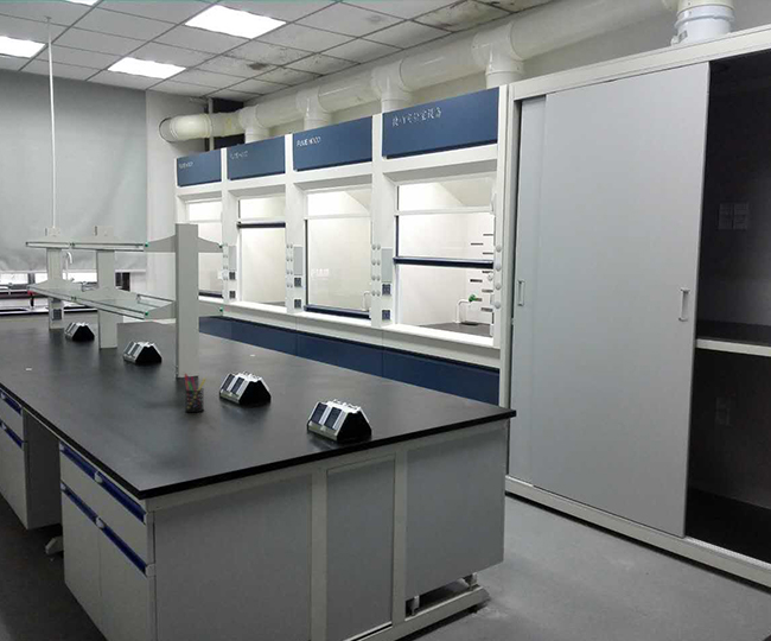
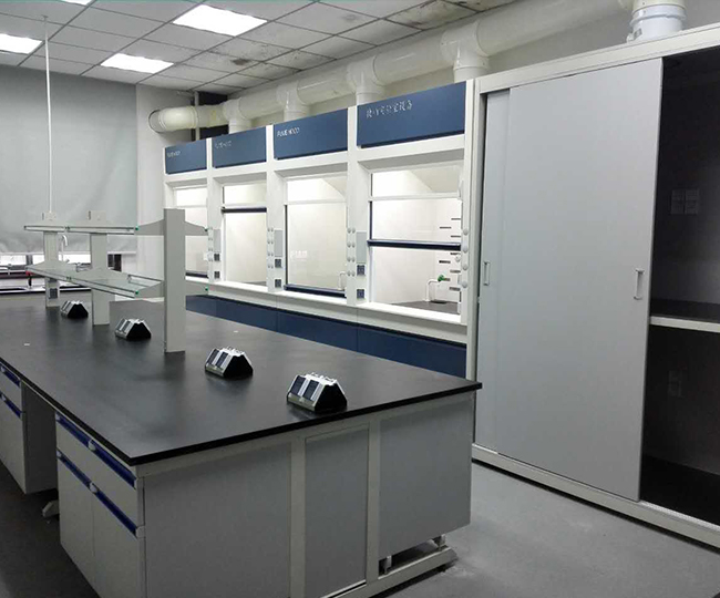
- pen holder (192, 392)
